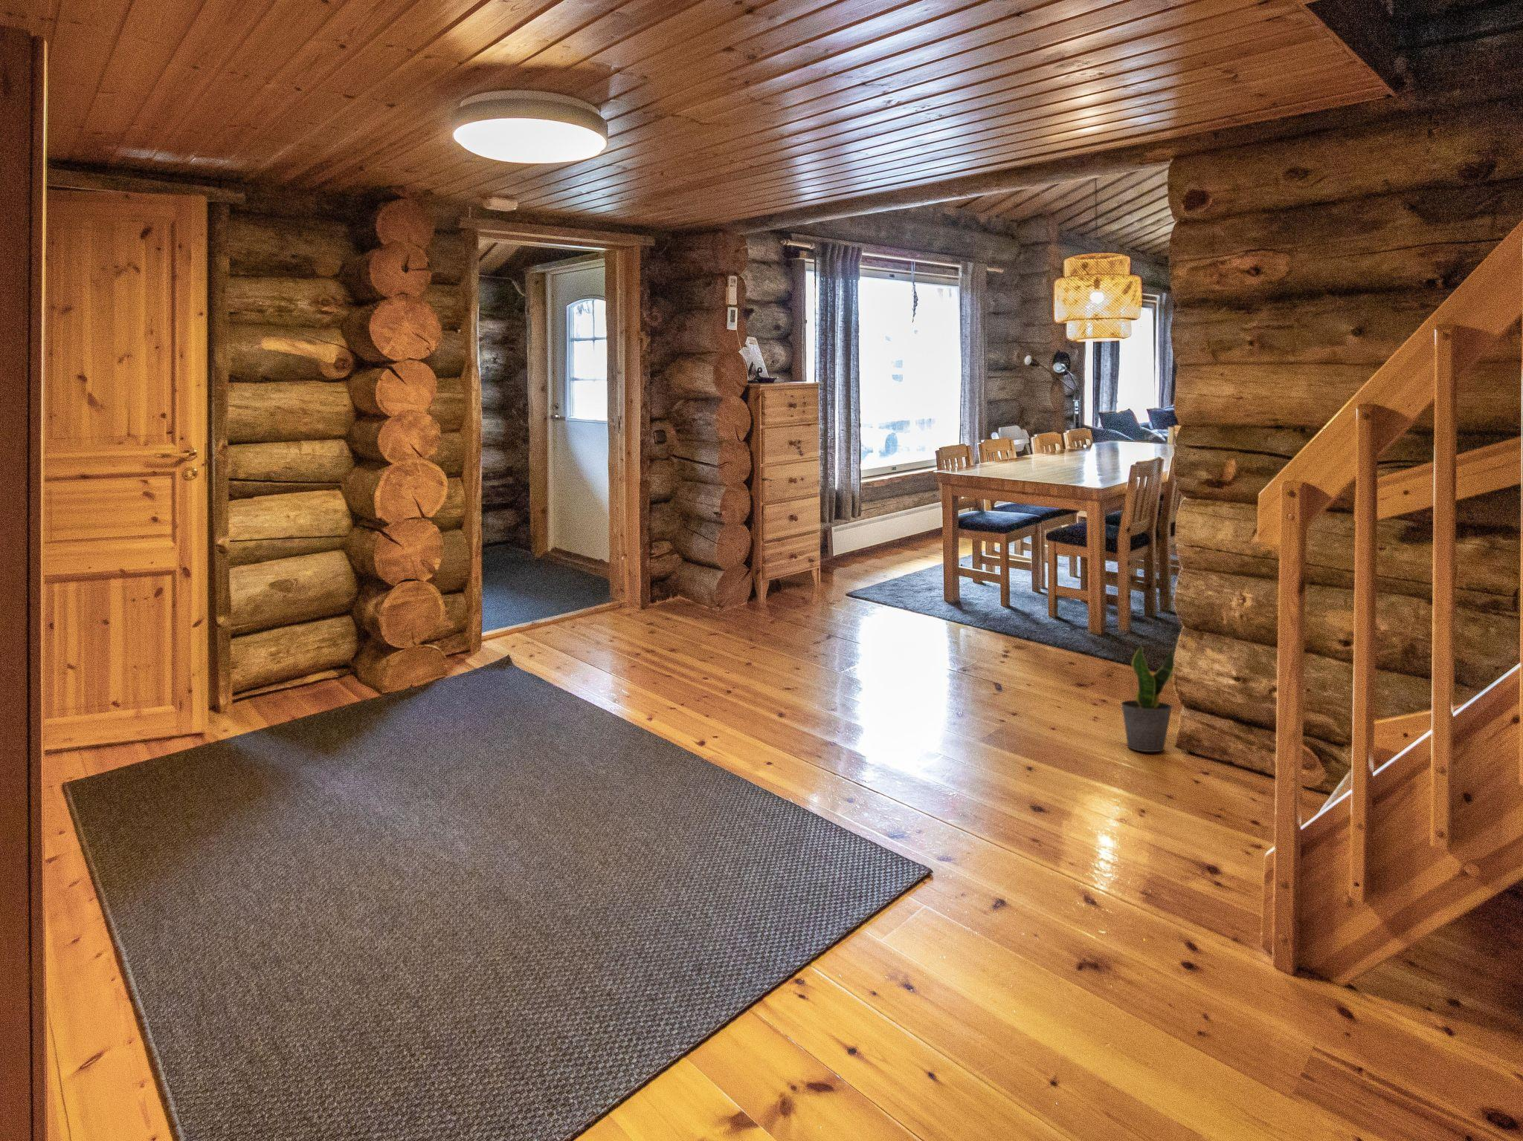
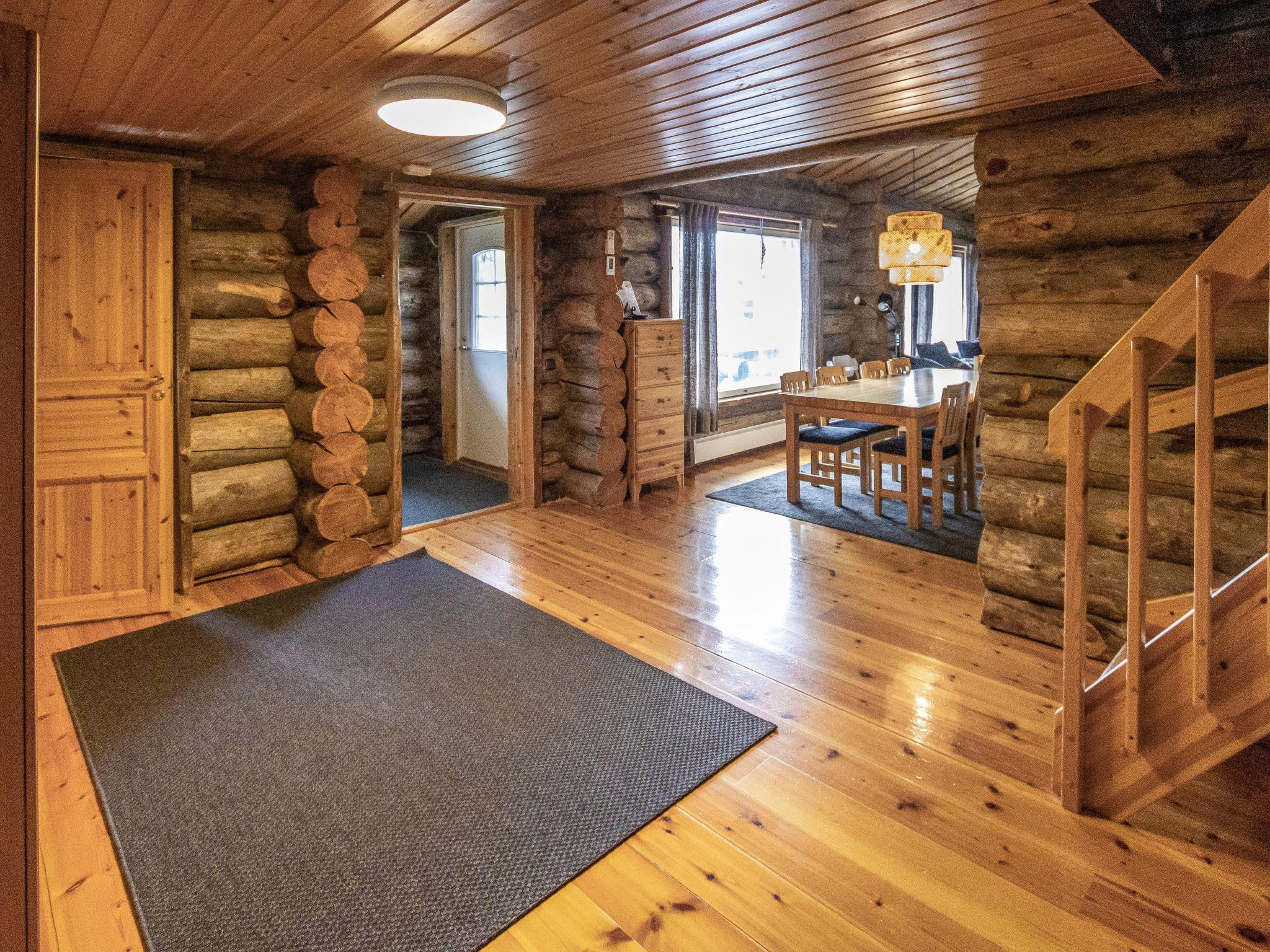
- potted plant (1146, 695)
